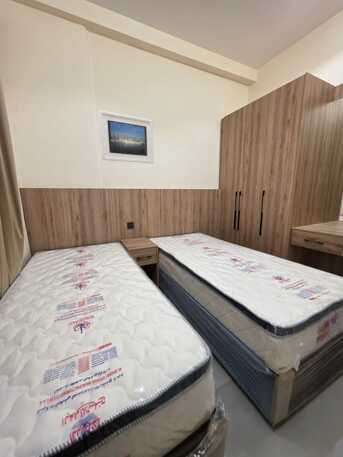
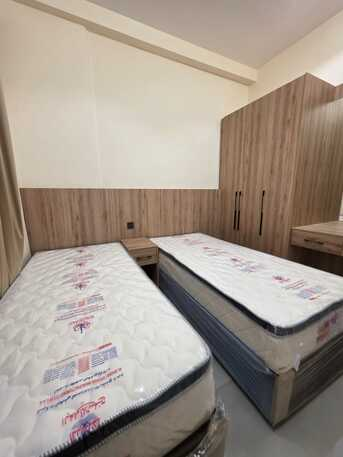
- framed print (128, 139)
